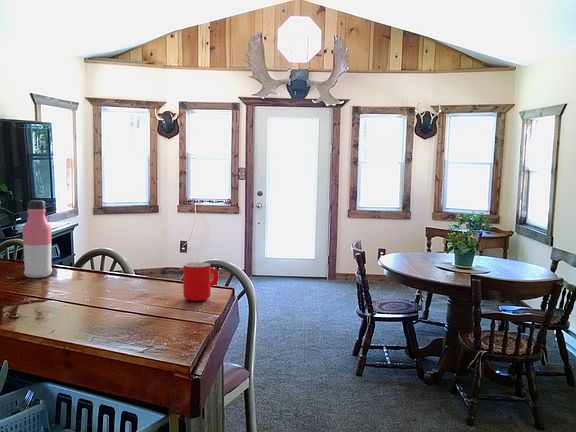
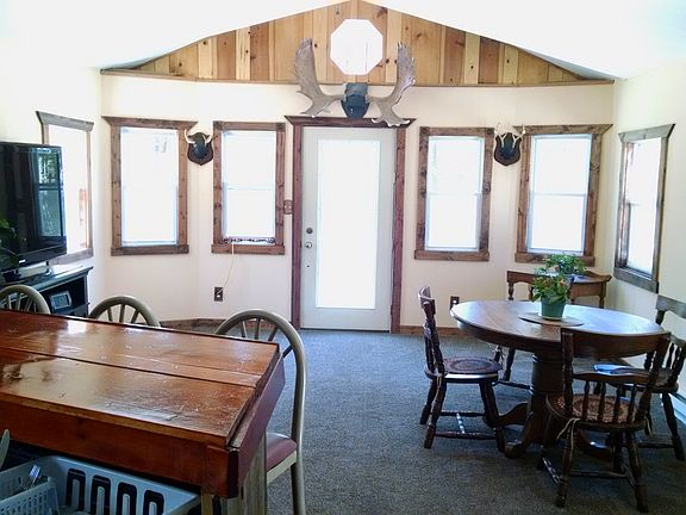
- mug (202, 280)
- water bottle (37, 238)
